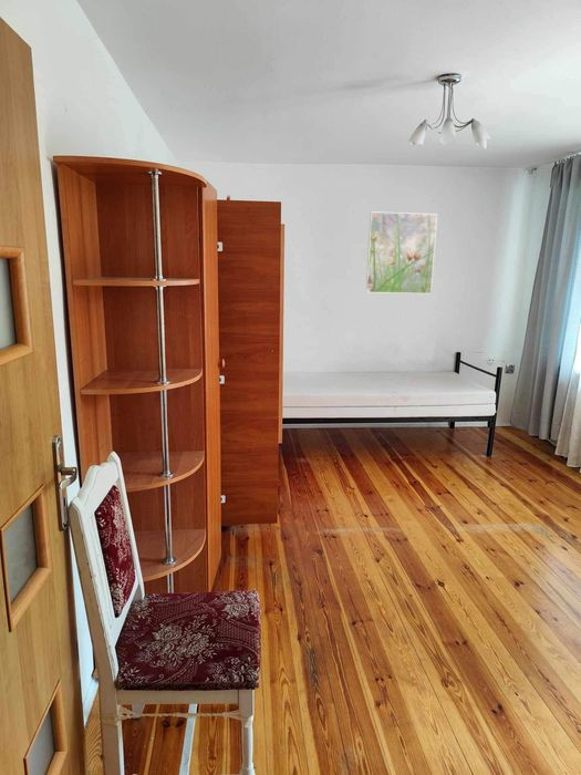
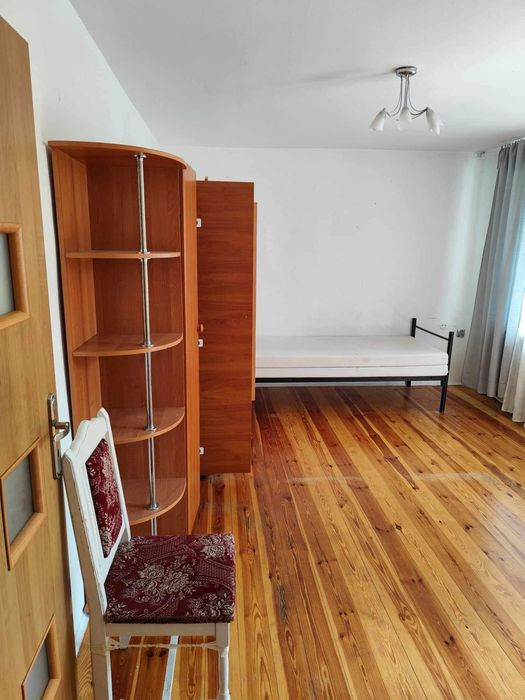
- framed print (401, 254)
